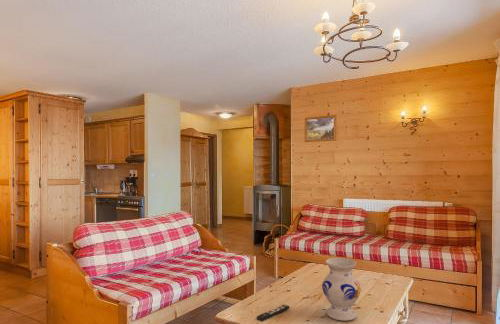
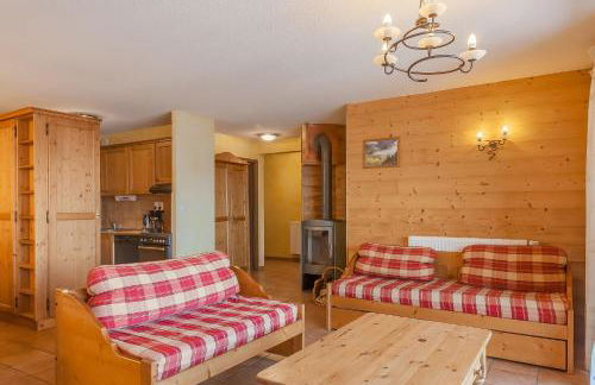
- remote control (273, 312)
- vase (341, 288)
